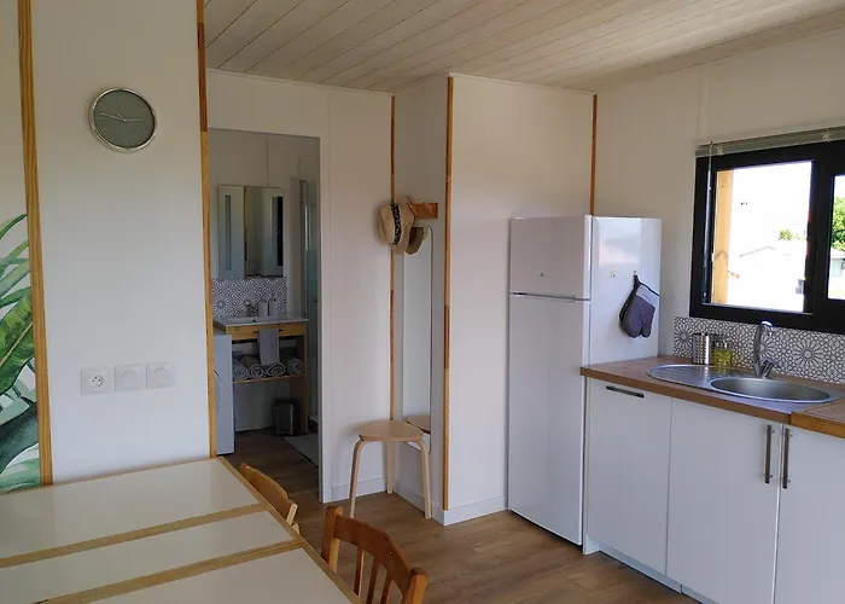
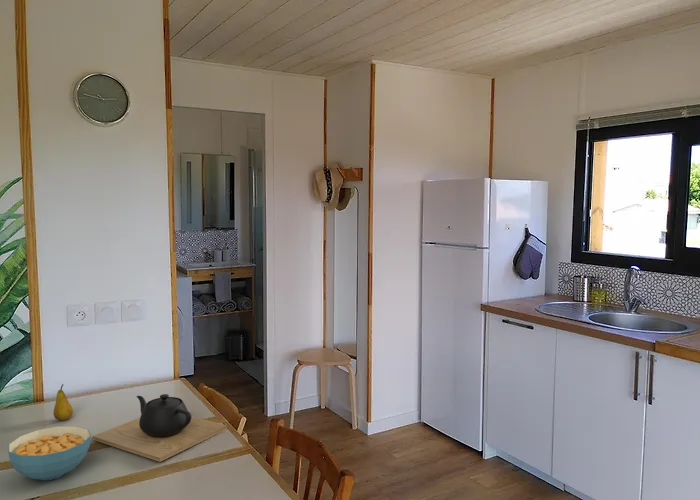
+ fruit (63, 401)
+ teapot (161, 414)
+ cereal bowl (50, 457)
